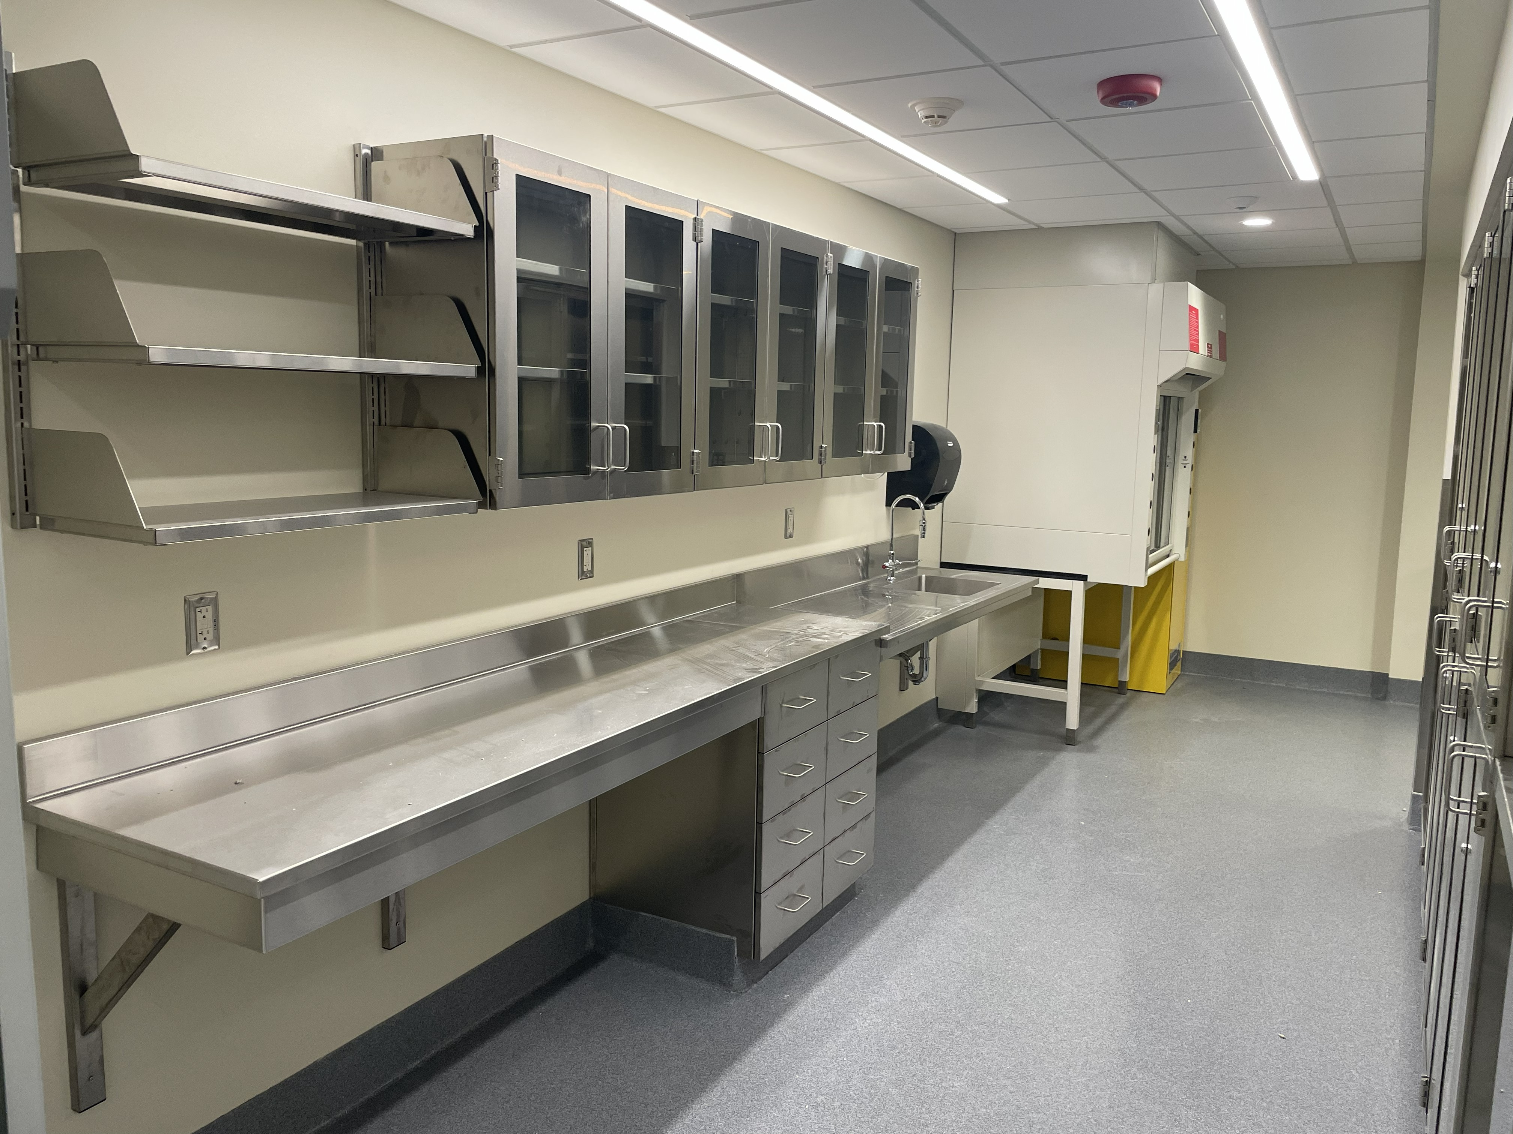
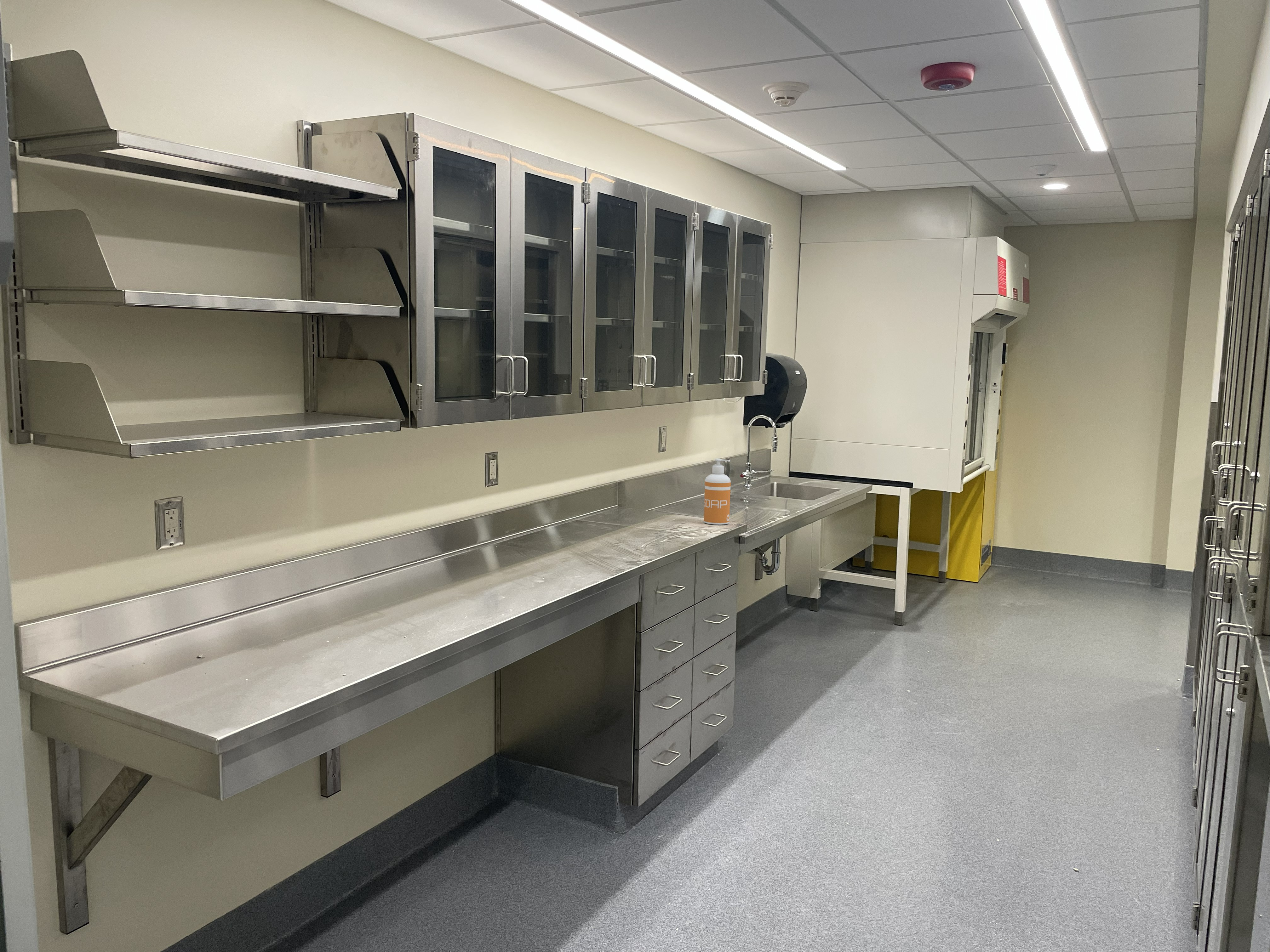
+ soap dispenser (717, 491)
